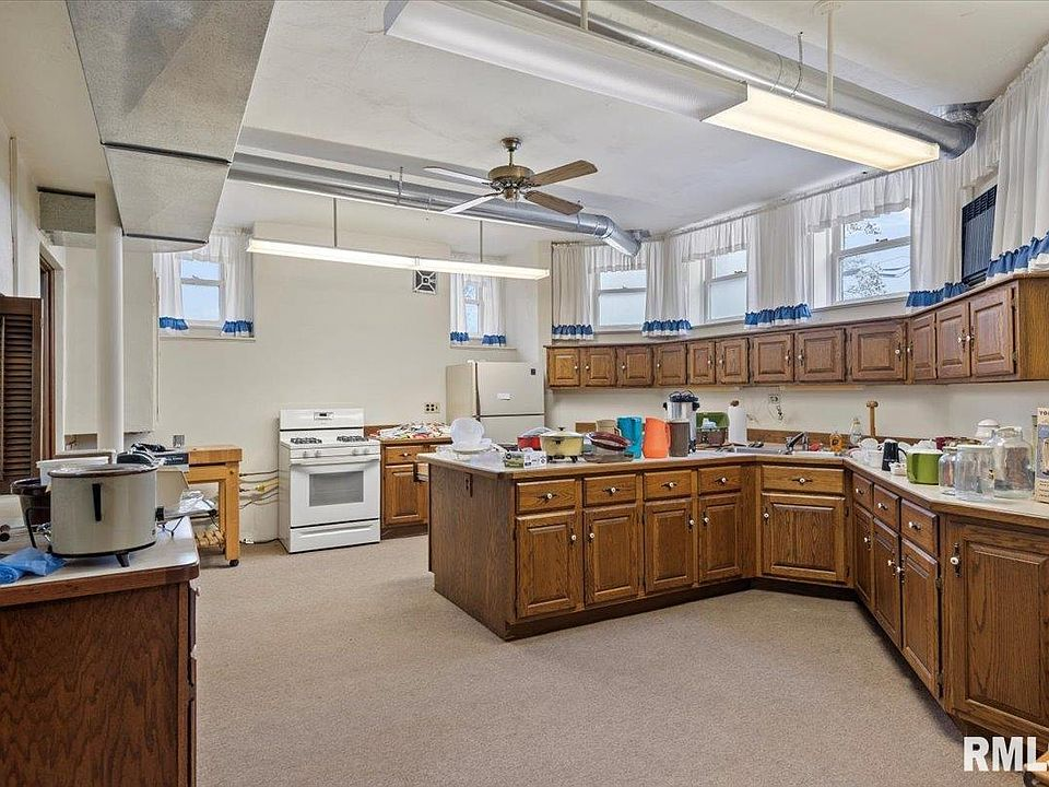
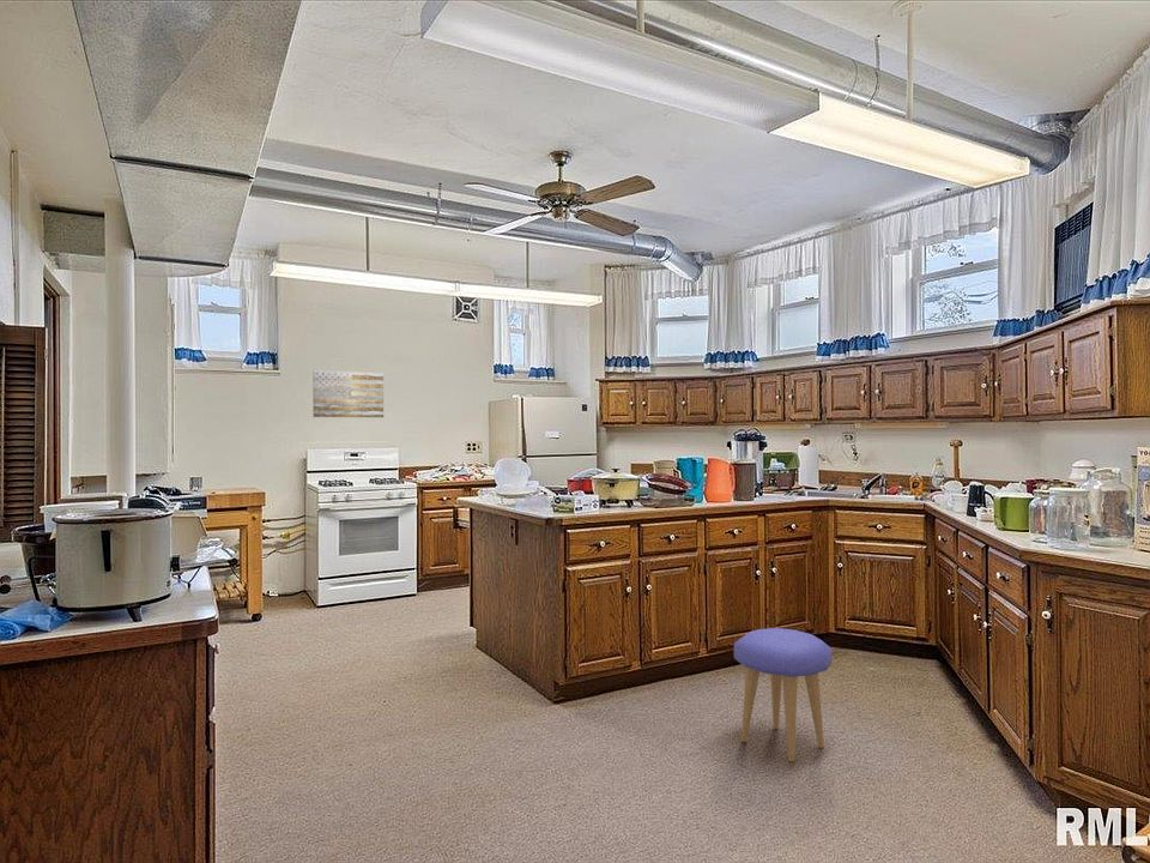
+ wall art (349, 394)
+ stool (783, 690)
